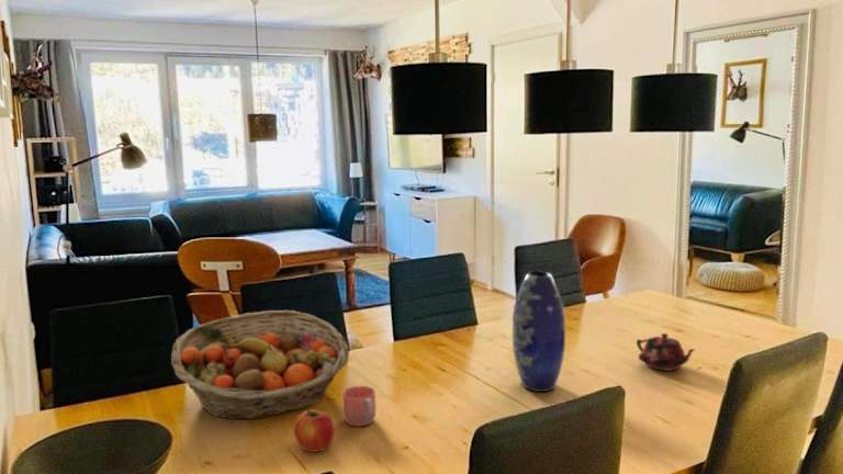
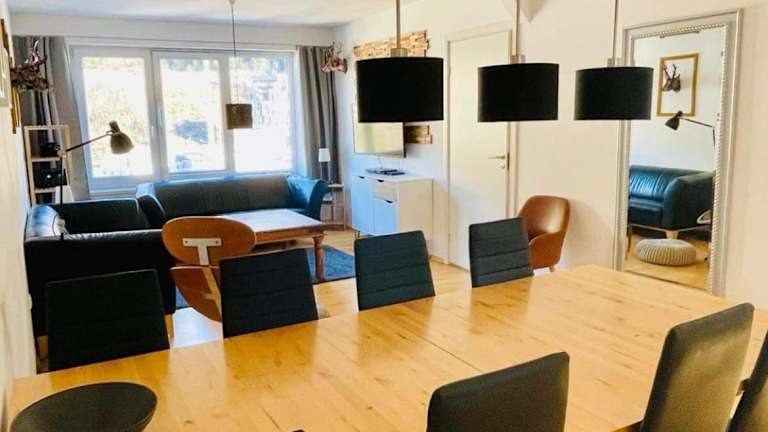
- teapot (665, 349)
- fruit basket (262, 362)
- apple (314, 428)
- mug (362, 408)
- vase (538, 330)
